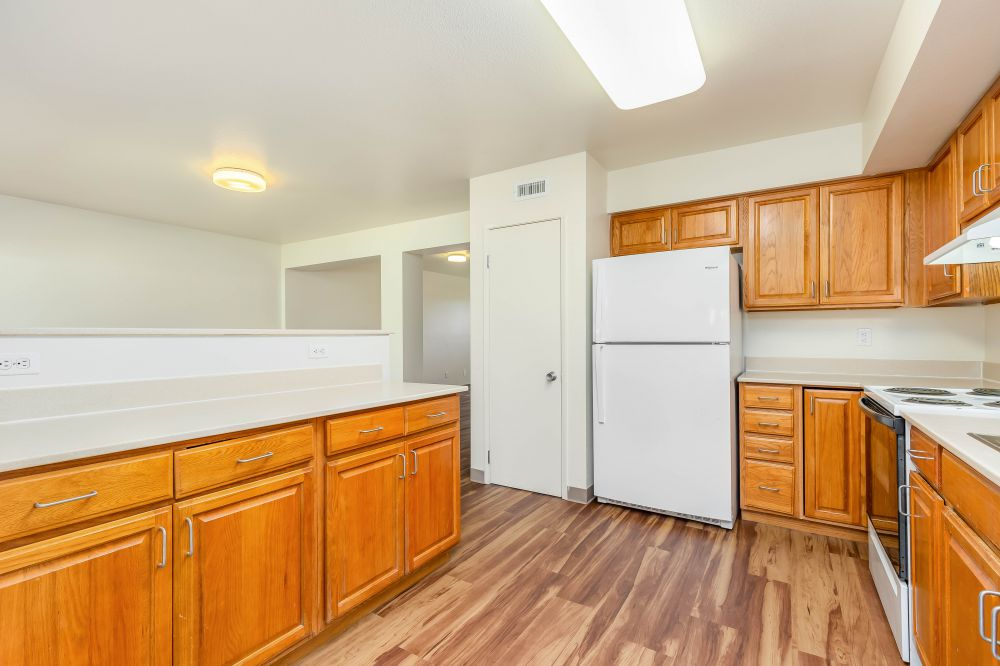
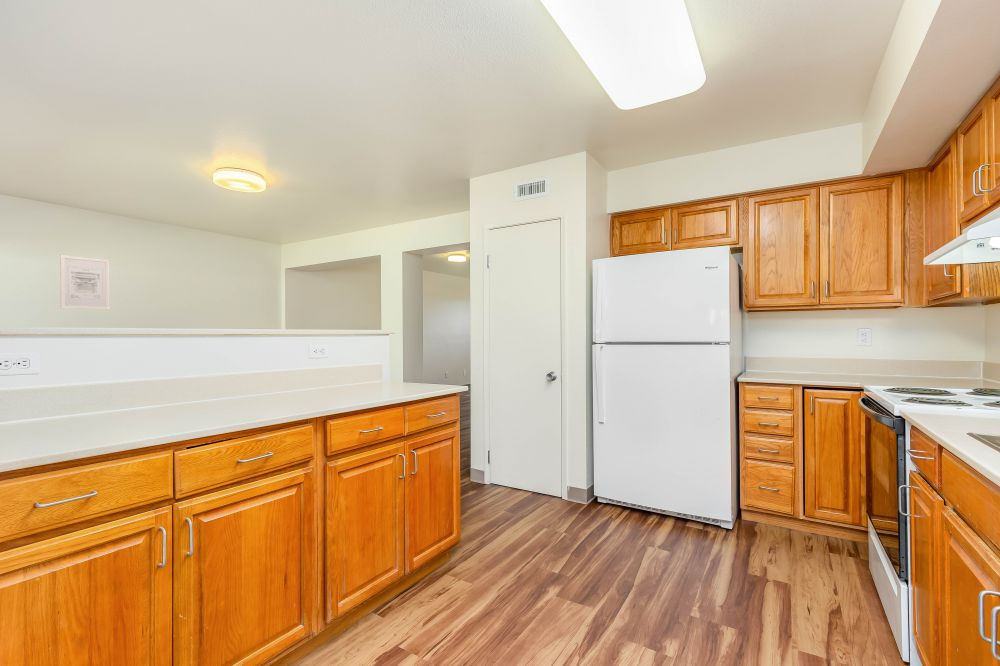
+ wall art (85, 283)
